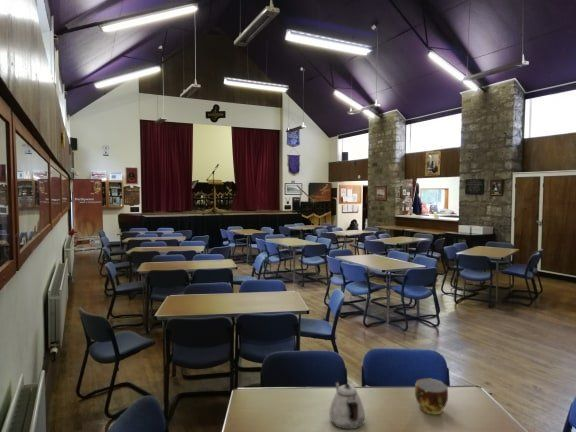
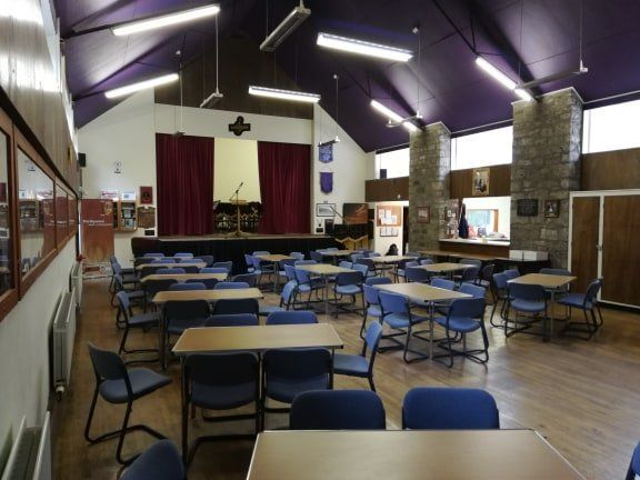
- teapot (345, 400)
- cup (432, 397)
